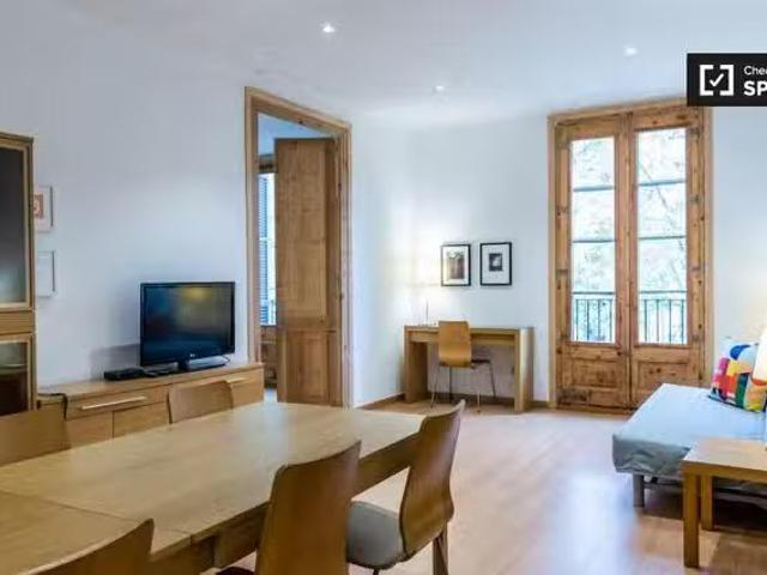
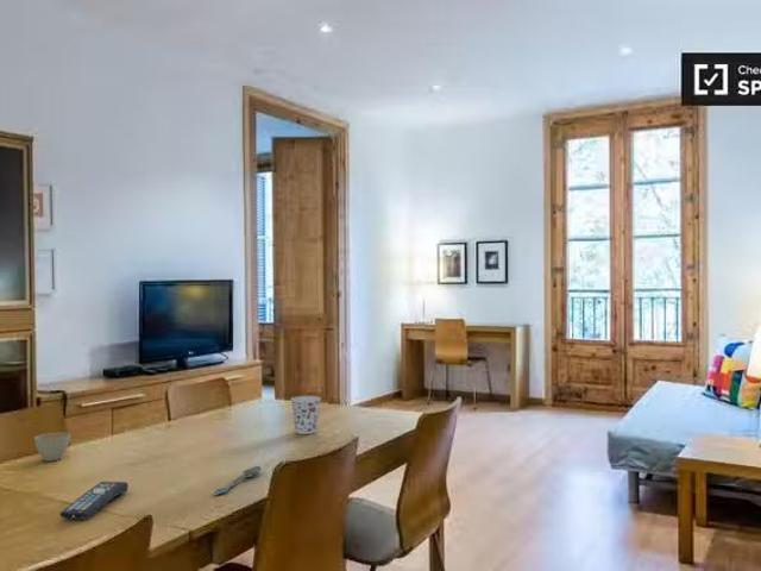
+ flower pot (52, 447)
+ remote control (96, 497)
+ spoon (238, 479)
+ cup (306, 414)
